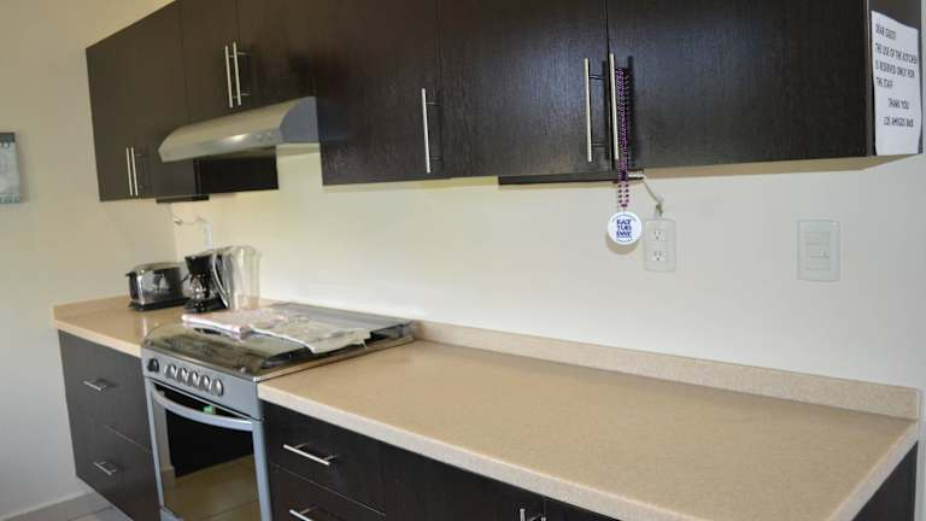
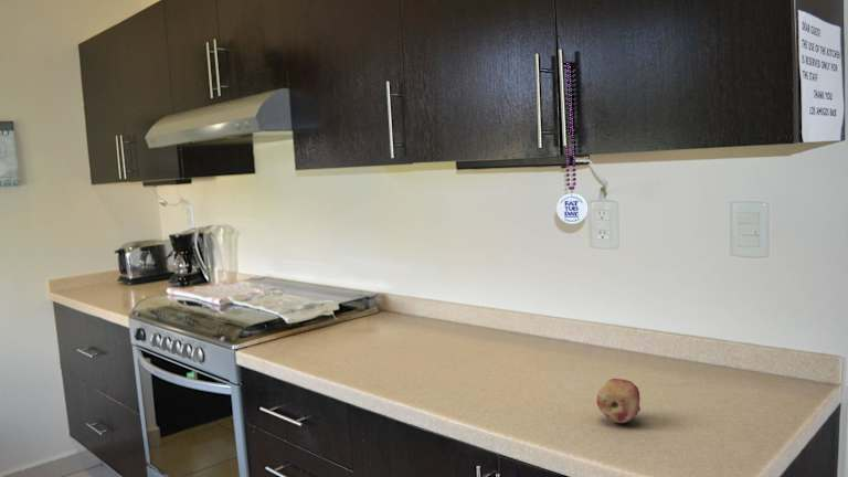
+ fruit (618, 400)
